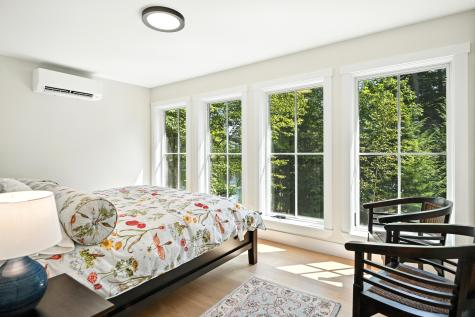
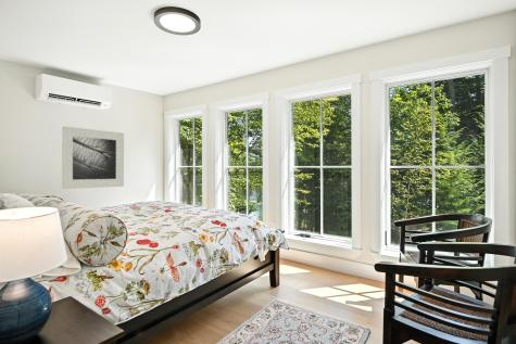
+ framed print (95, 158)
